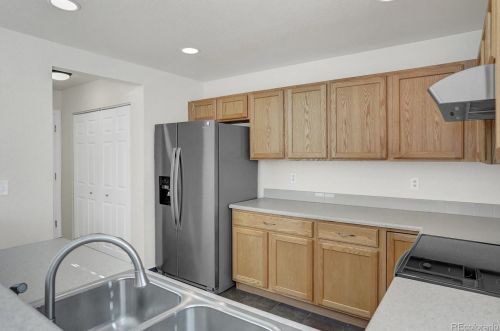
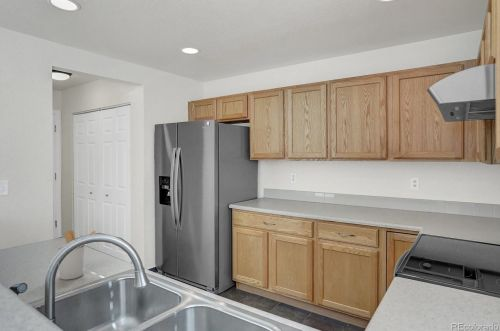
+ utensil holder (78, 253)
